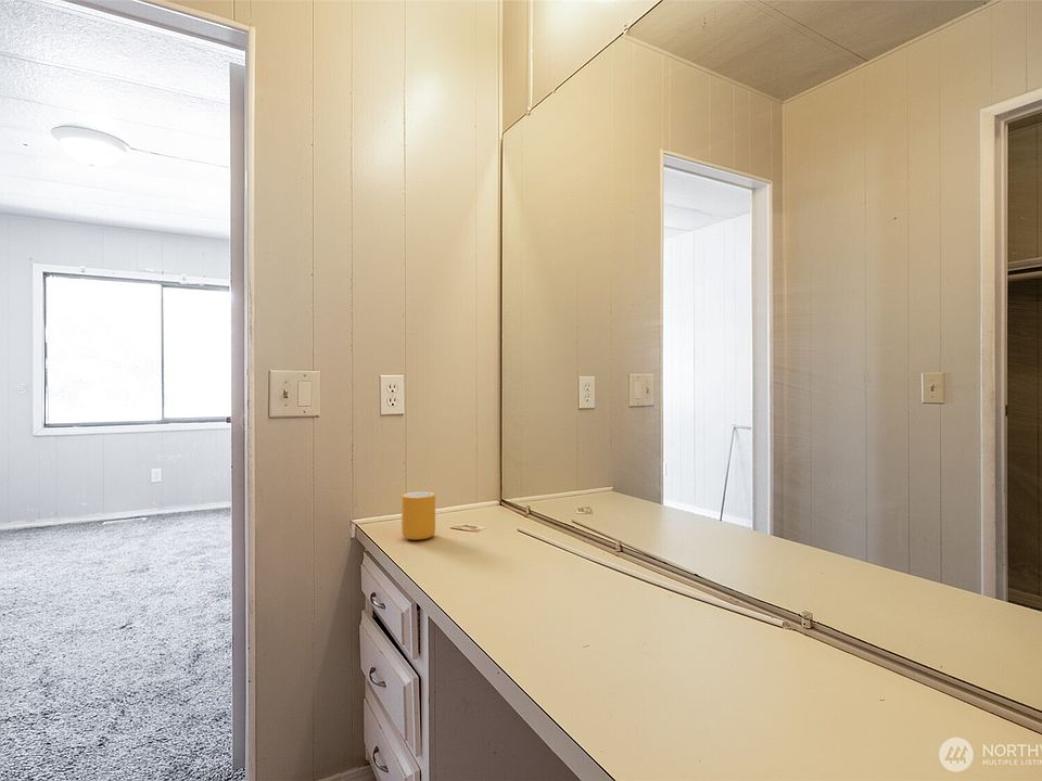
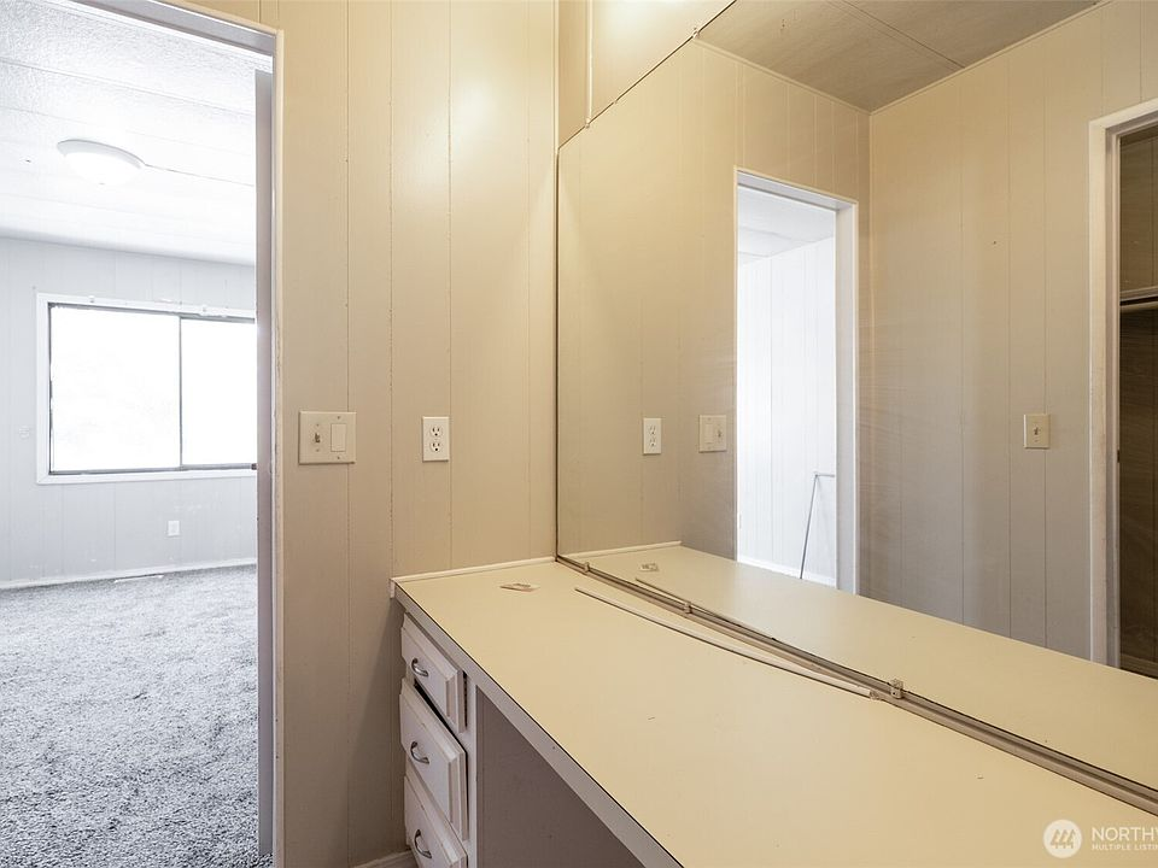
- mug (415, 514)
